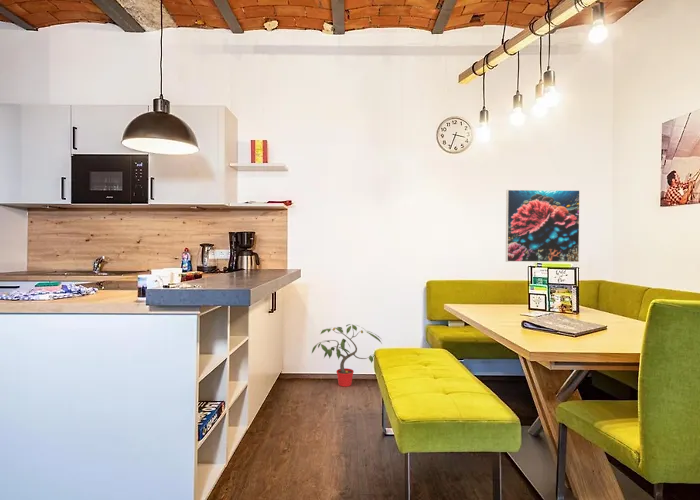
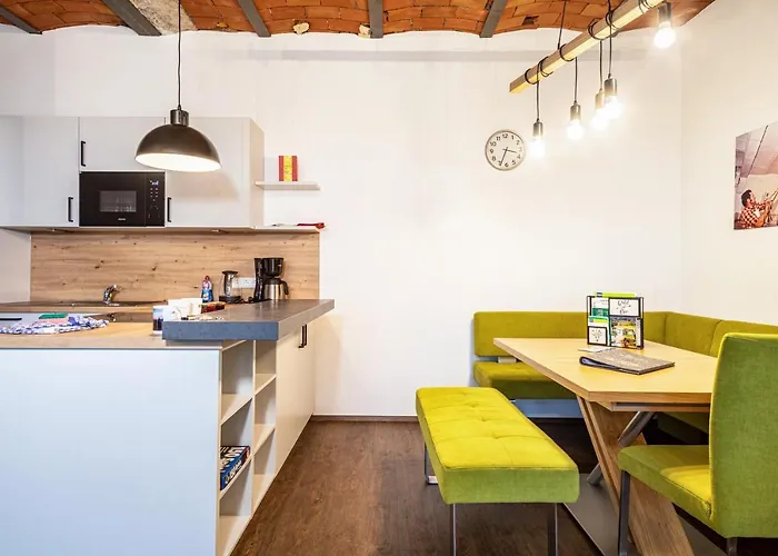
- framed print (542, 226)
- potted plant (347, 355)
